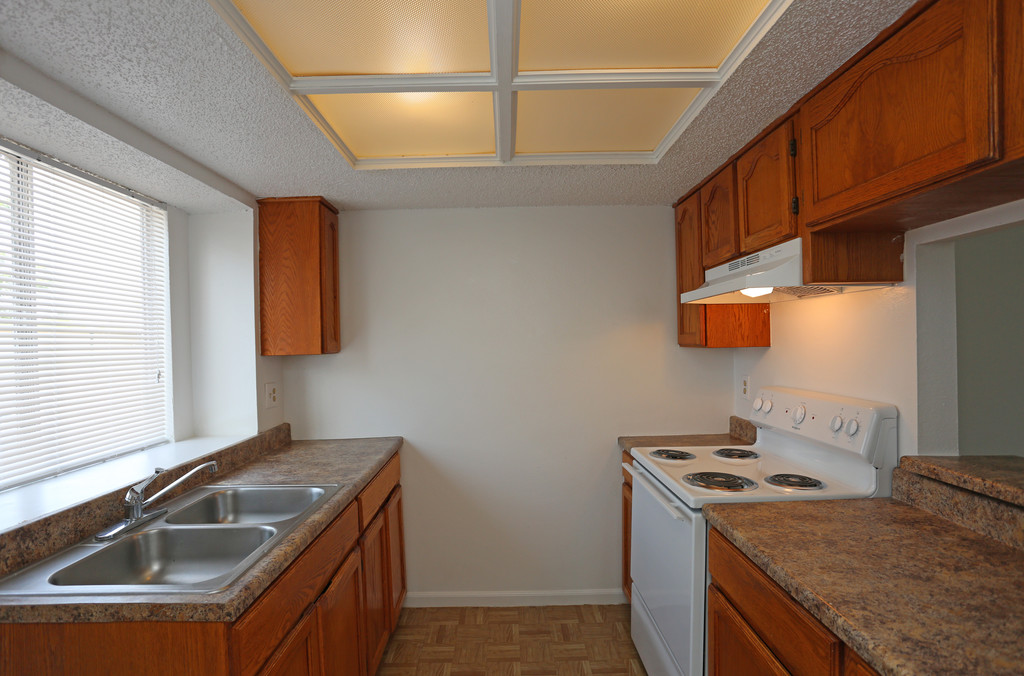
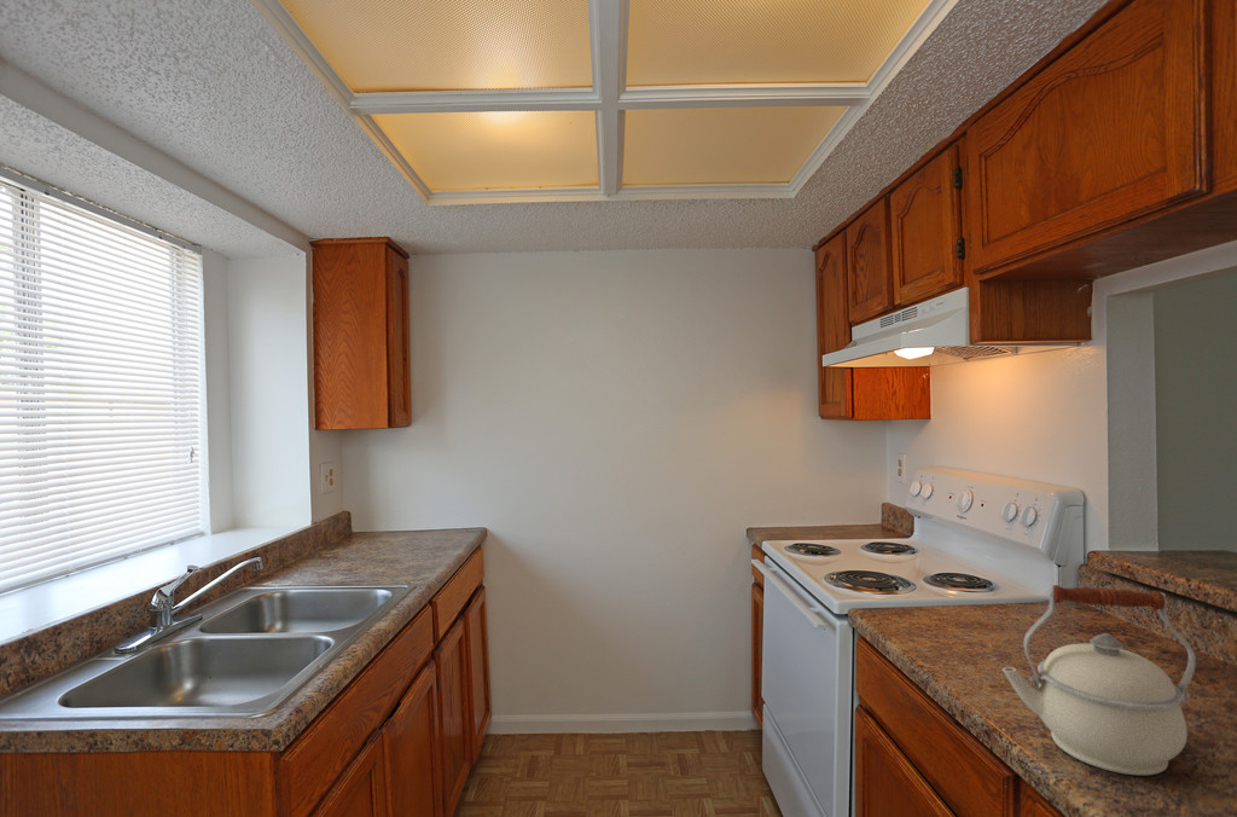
+ kettle (1093, 667)
